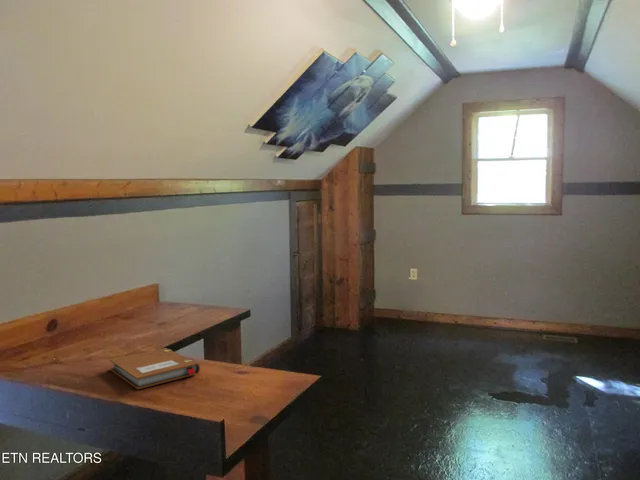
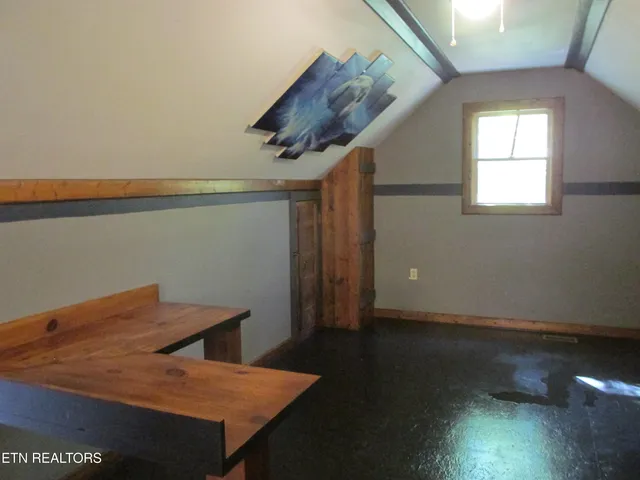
- notebook (155, 366)
